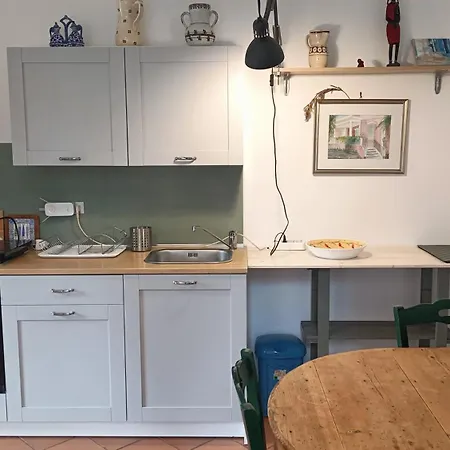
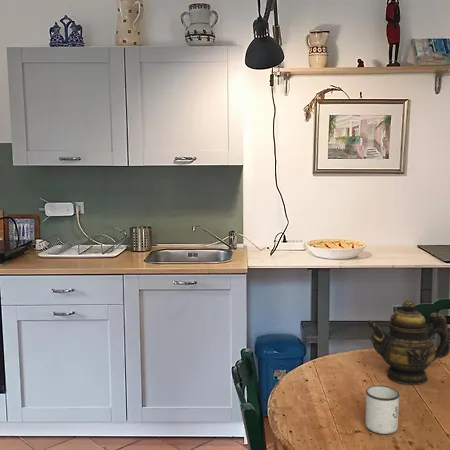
+ teapot (409, 338)
+ mug (385, 407)
